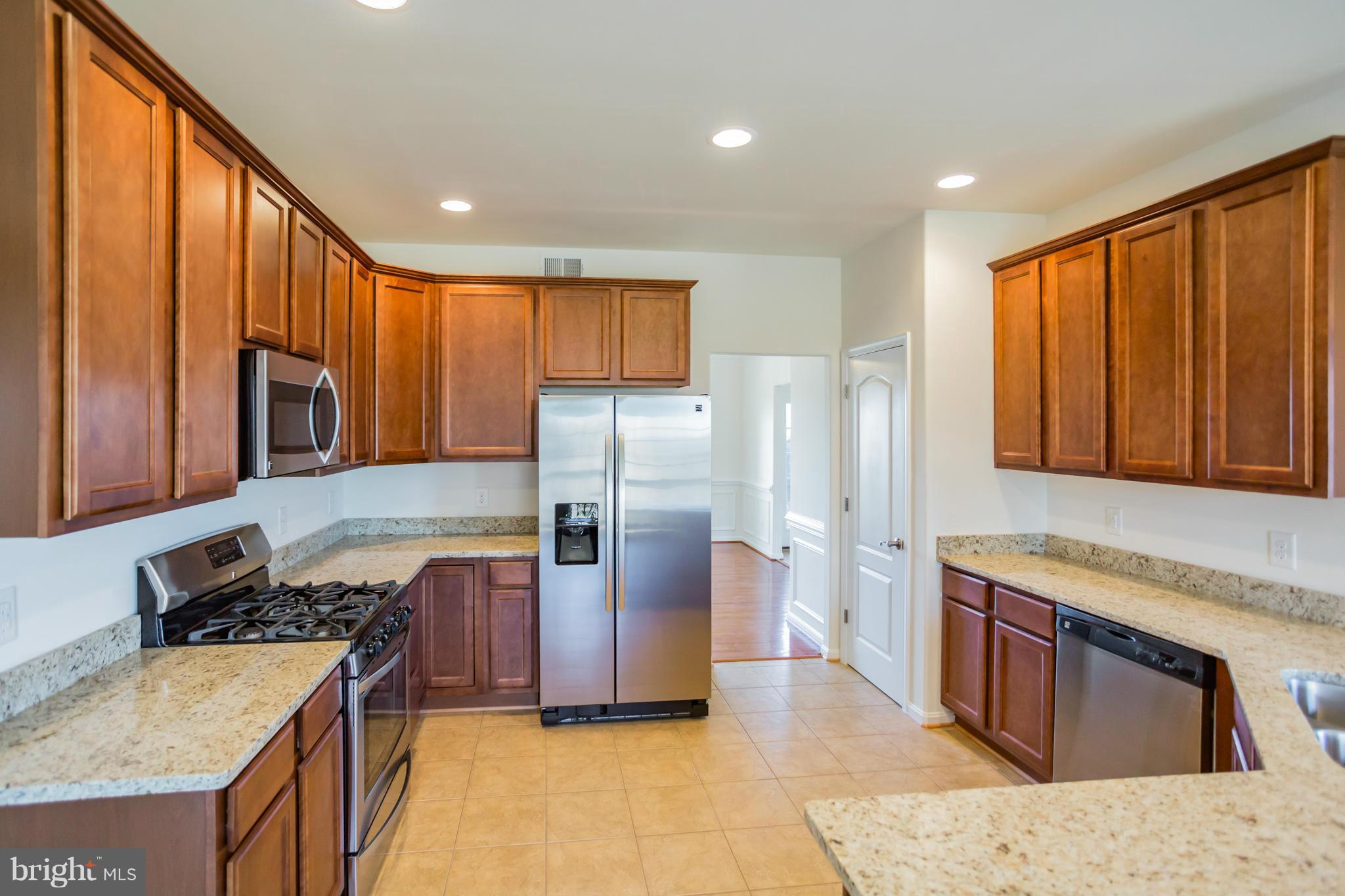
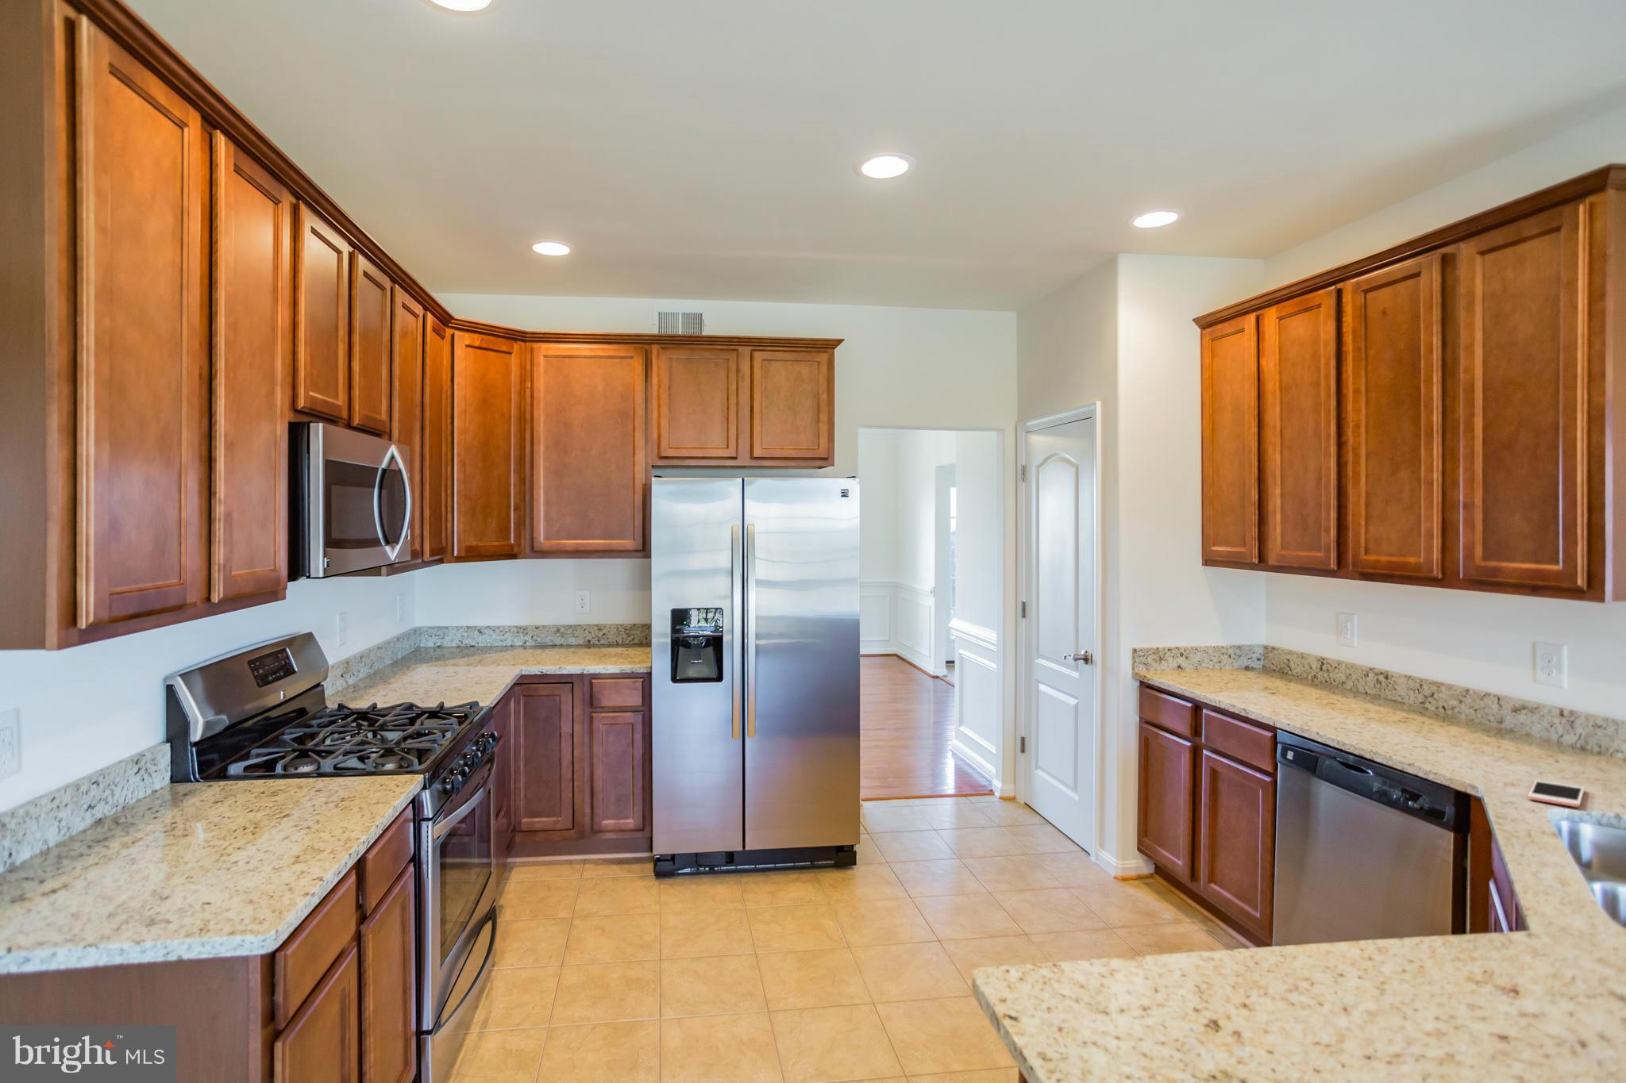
+ cell phone (1556, 793)
